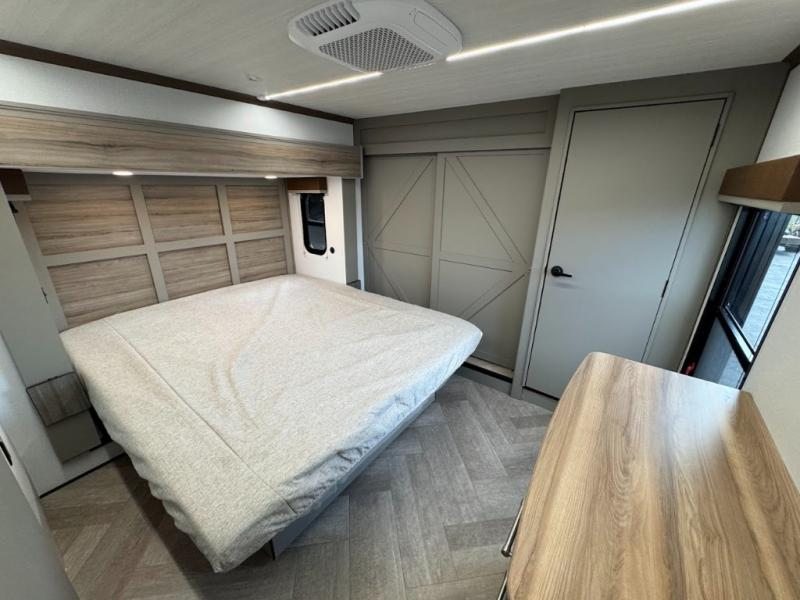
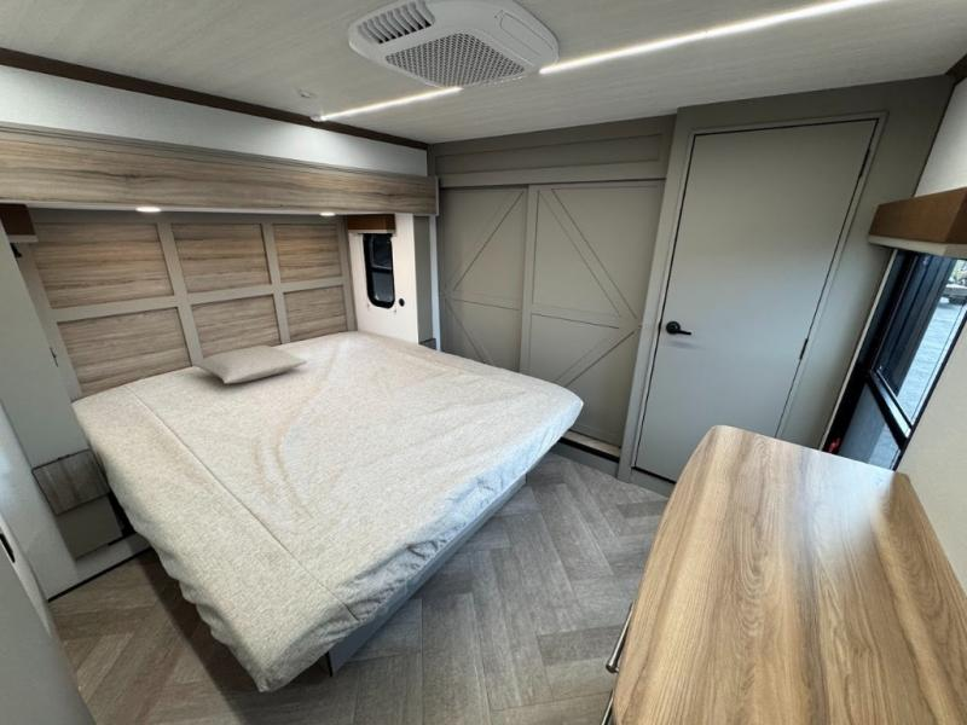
+ pillow (250, 362)
